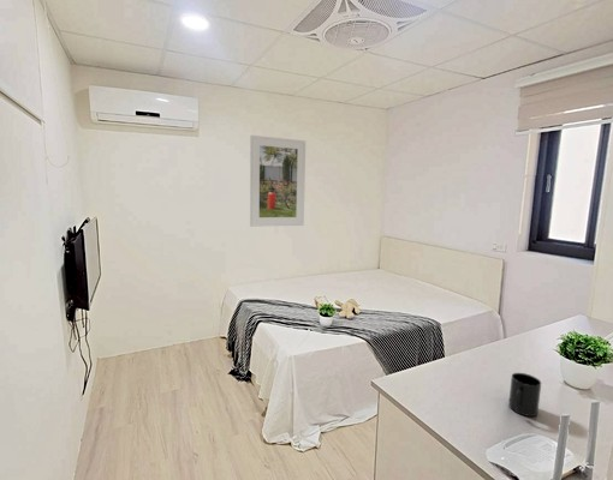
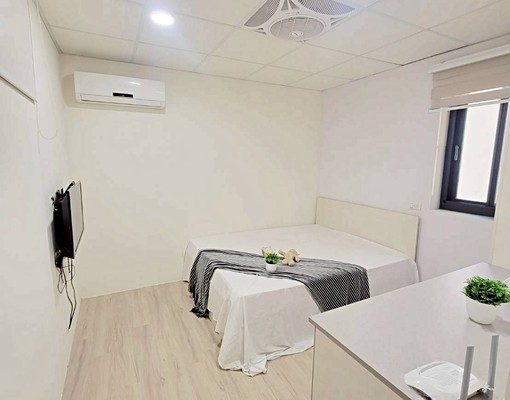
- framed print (278, 182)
- mug (522, 395)
